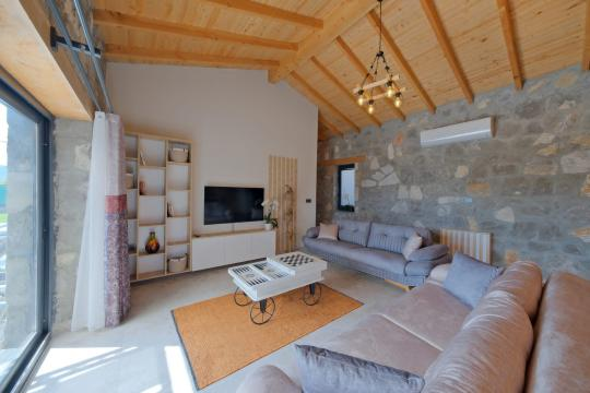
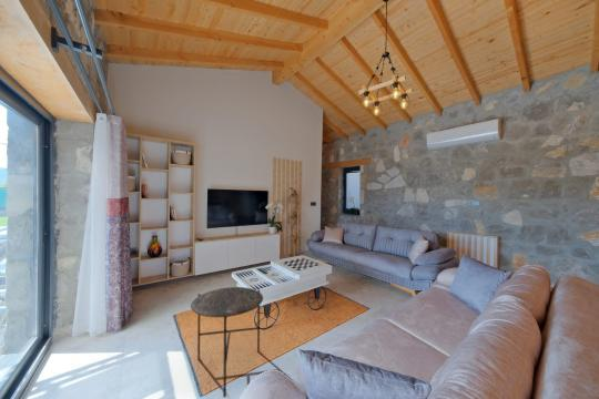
+ side table (229, 334)
